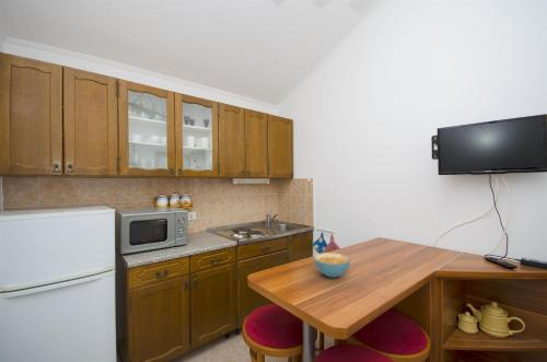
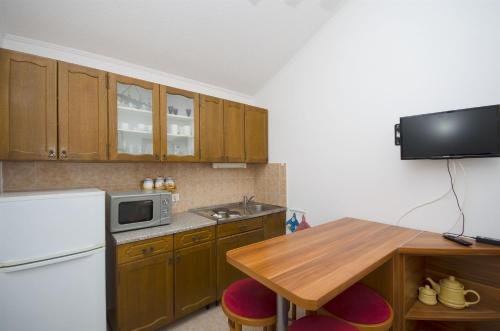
- cereal bowl (331, 266)
